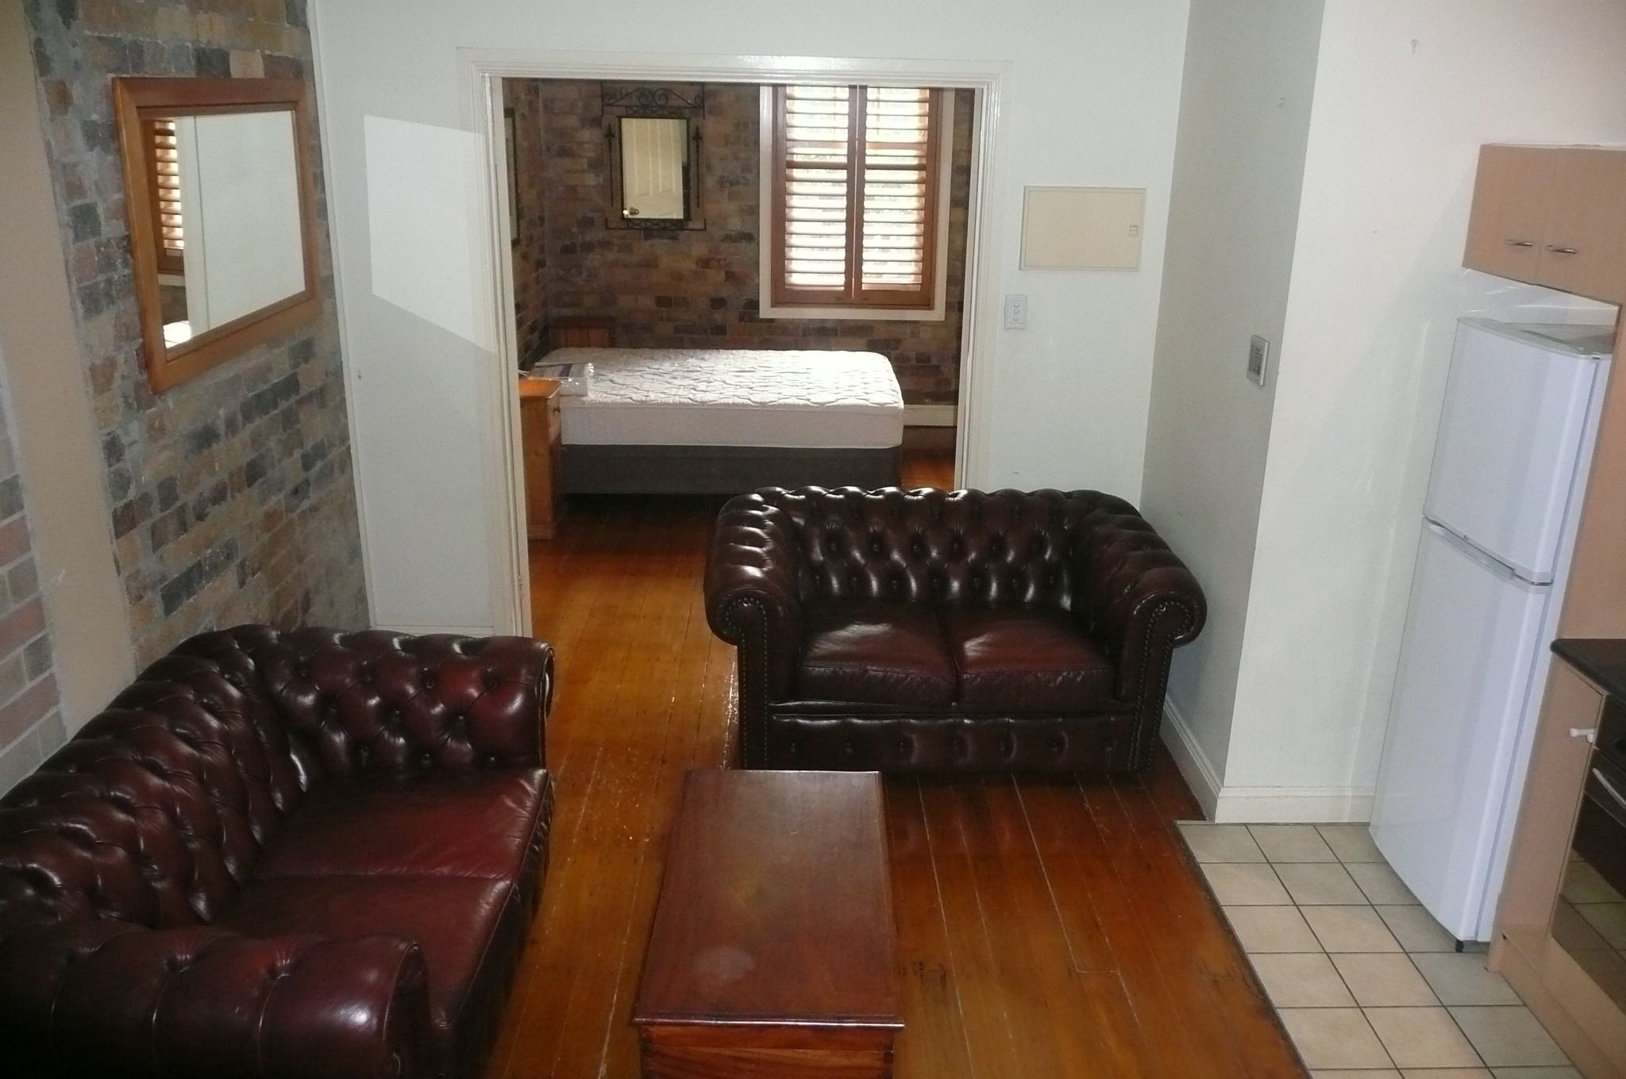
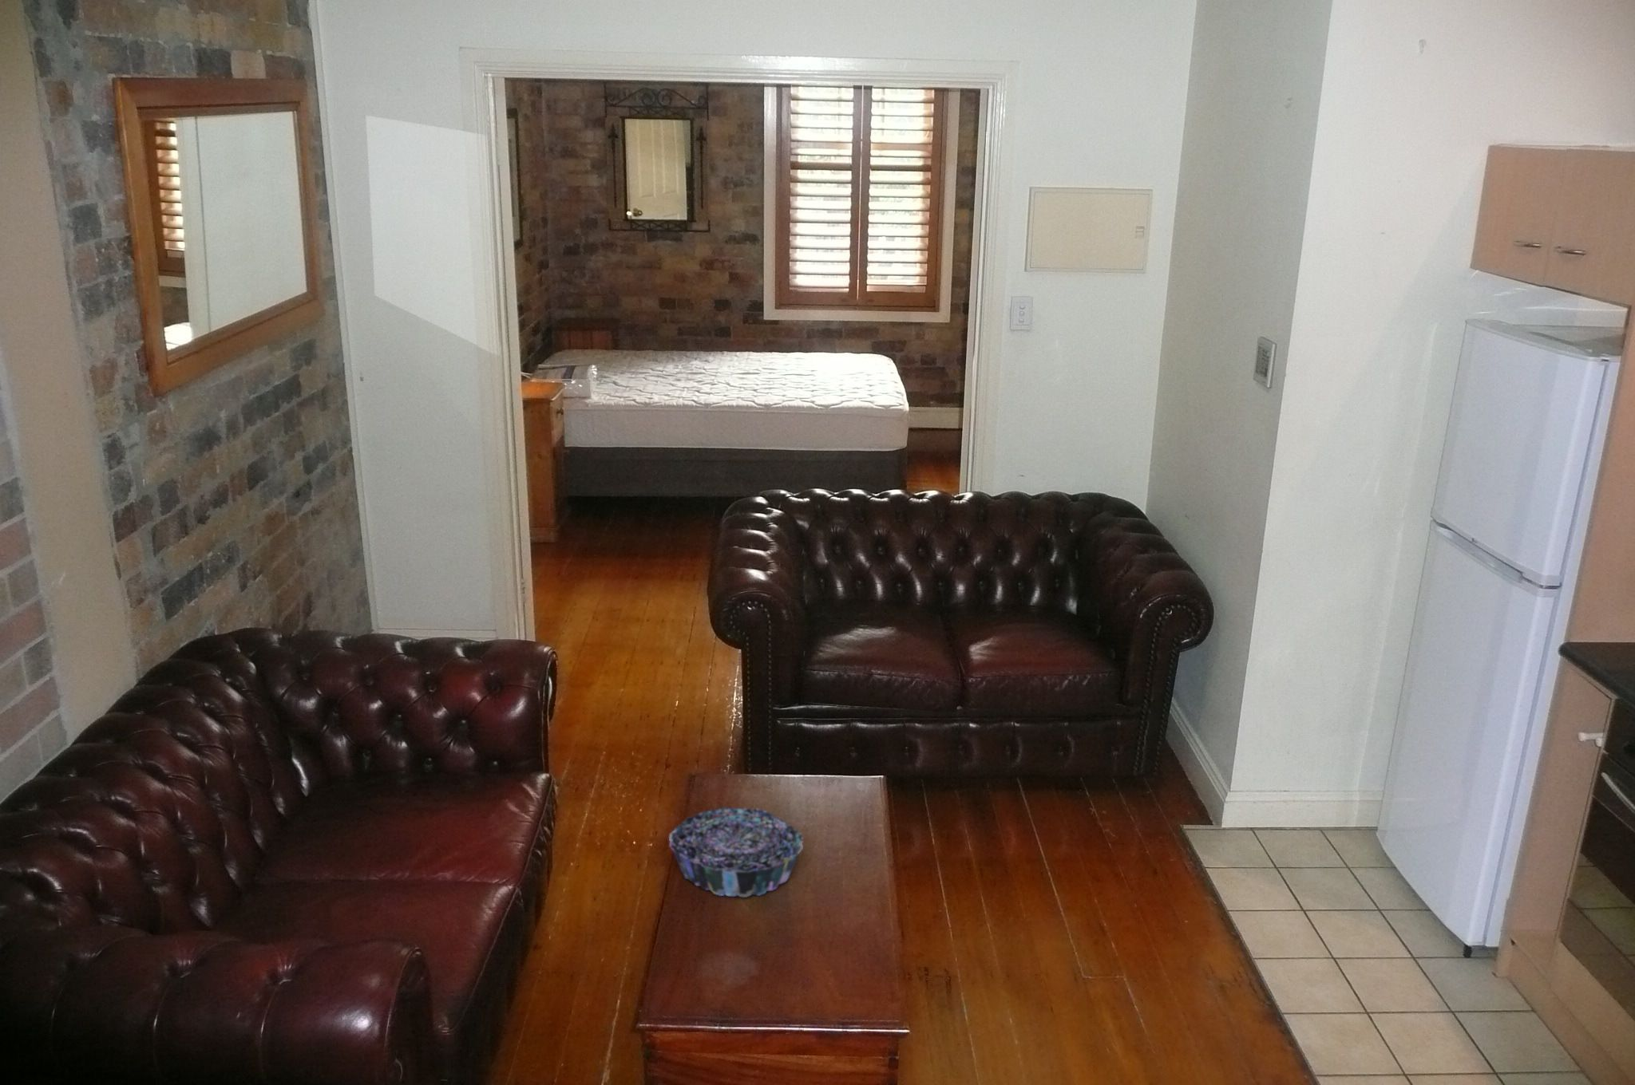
+ decorative bowl (736, 855)
